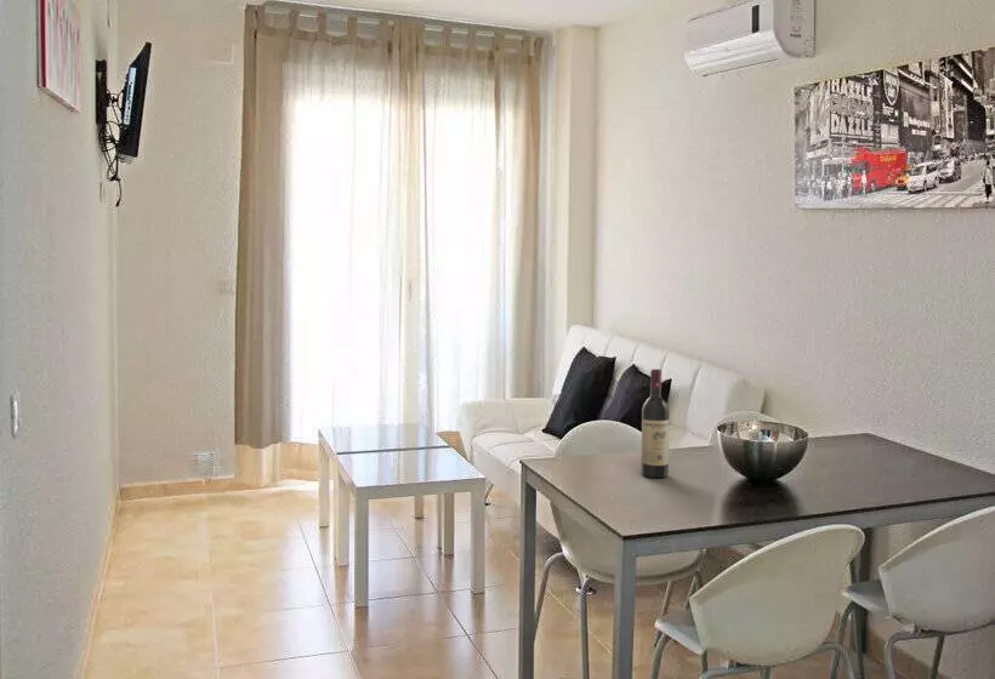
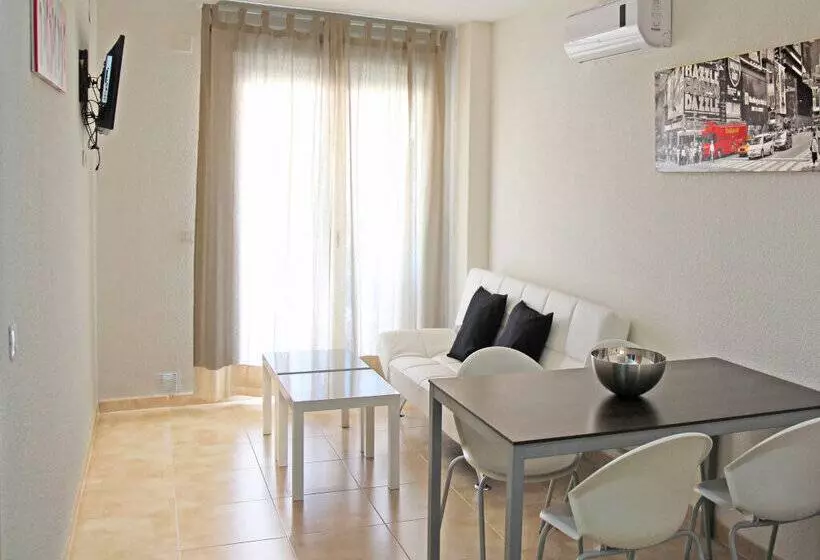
- wine bottle (655, 422)
